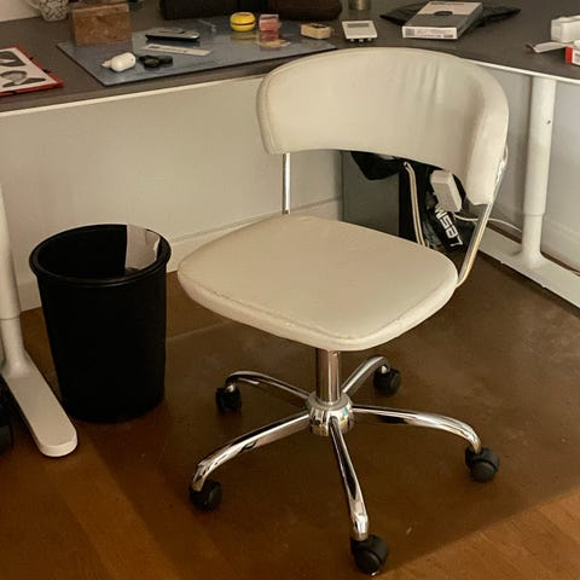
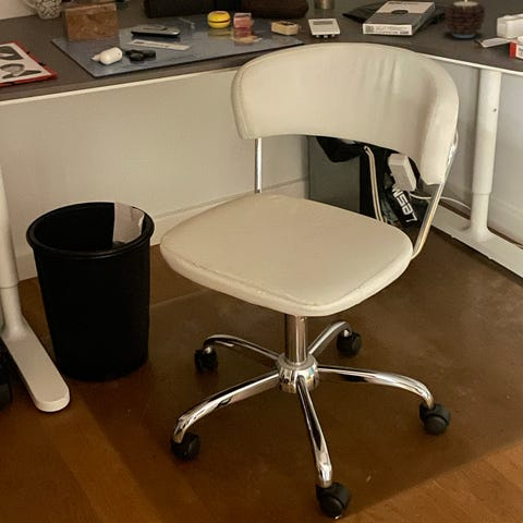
+ candle (464, 15)
